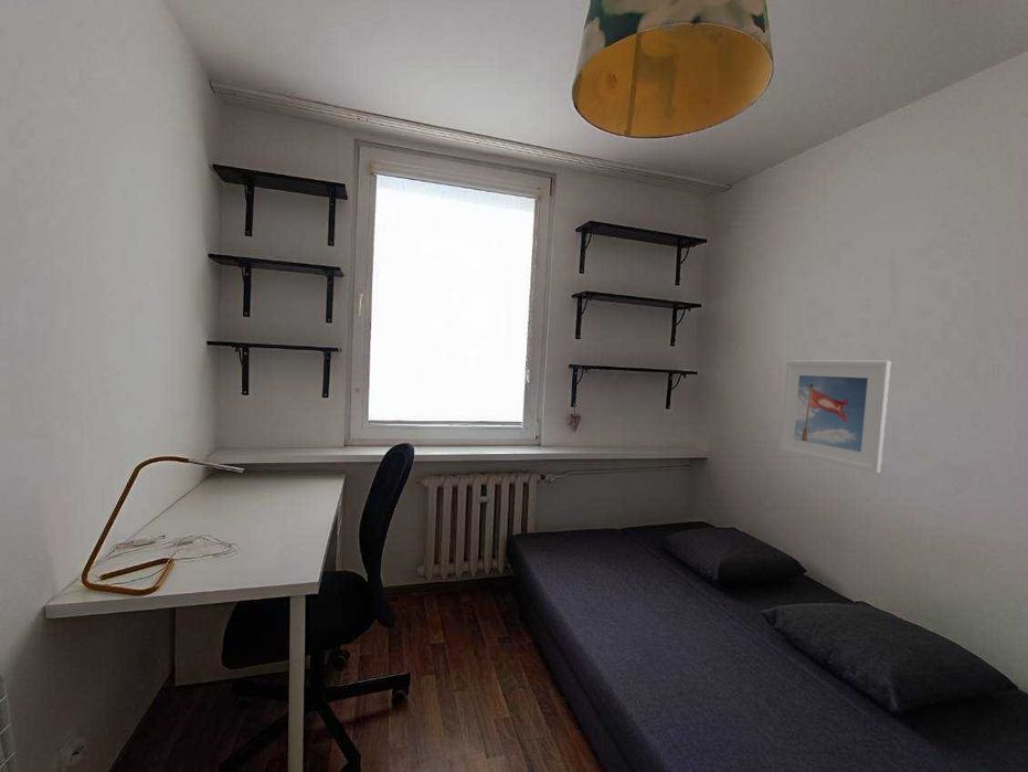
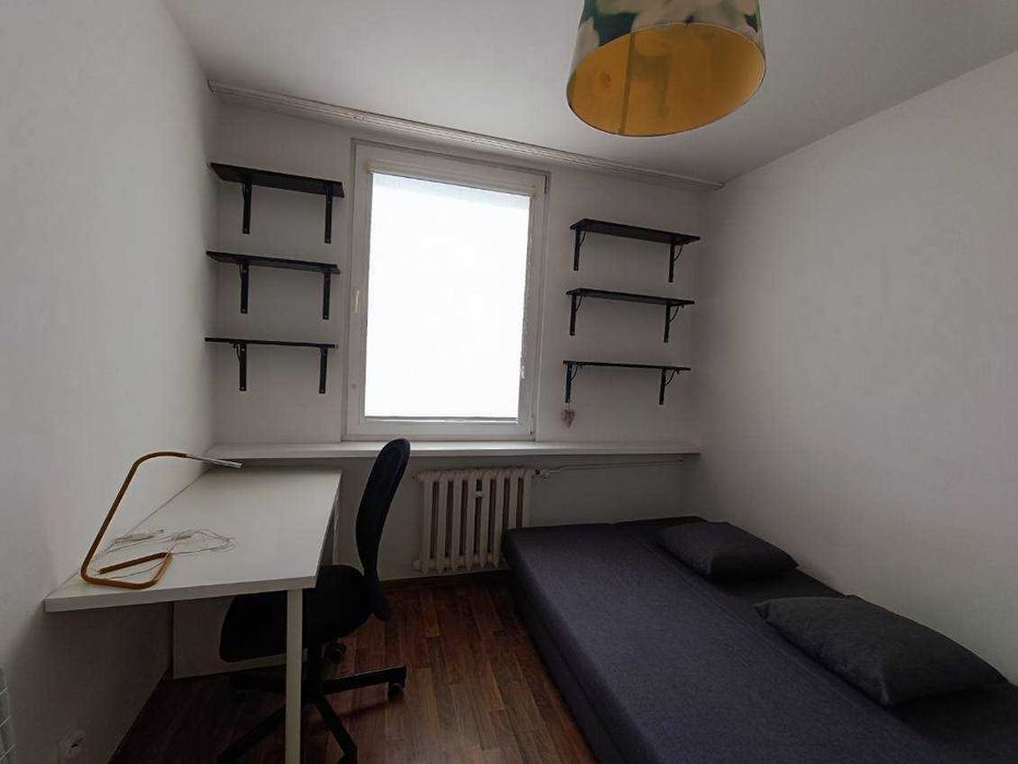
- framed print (828, 411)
